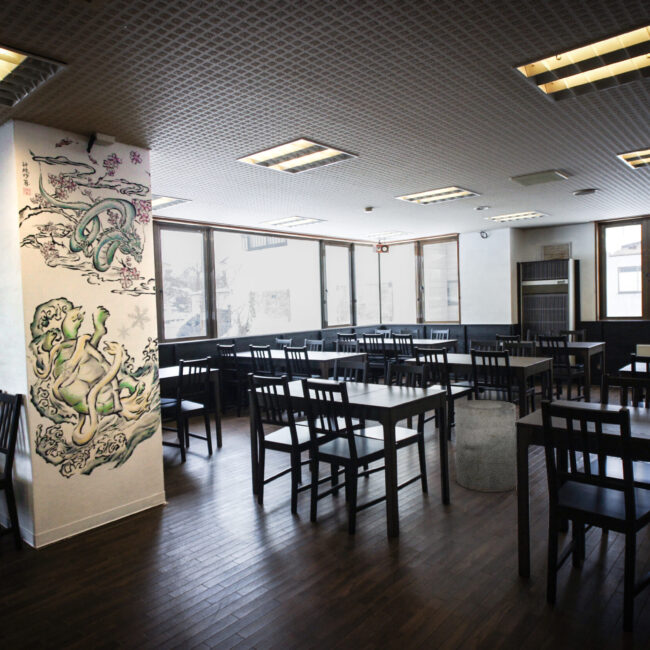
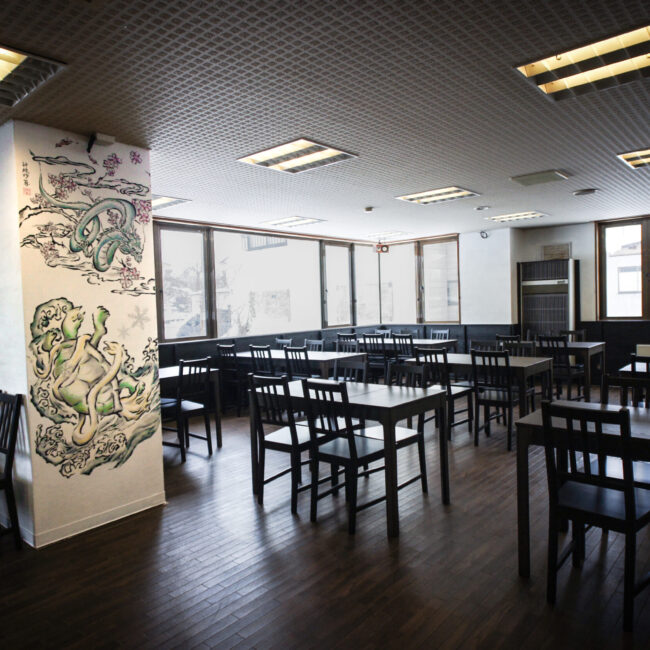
- trash can (485, 443)
